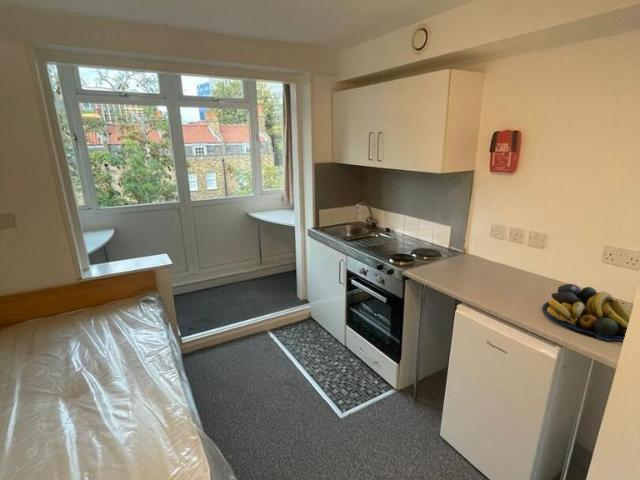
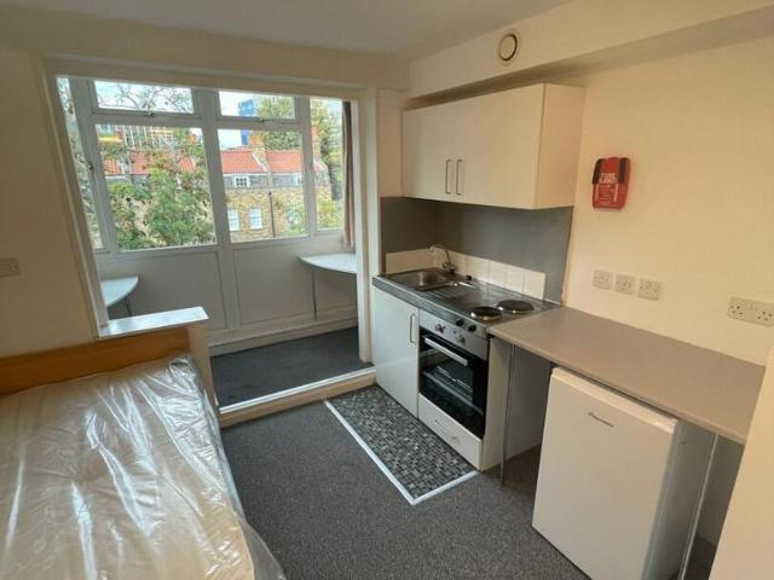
- fruit bowl (592, 305)
